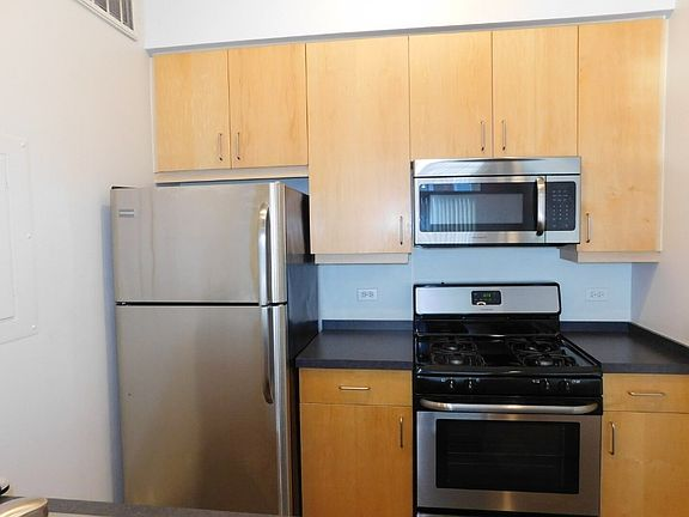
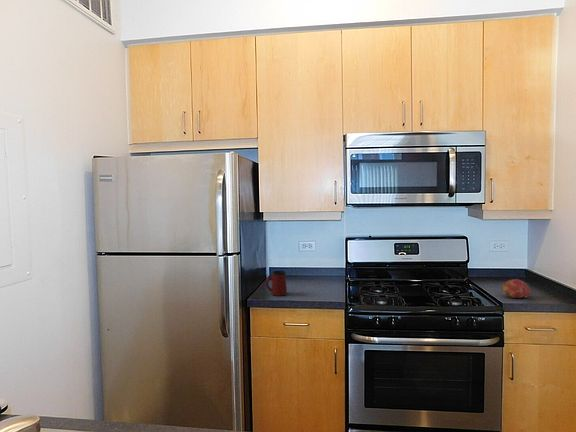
+ fruit (516, 288)
+ mug (276, 282)
